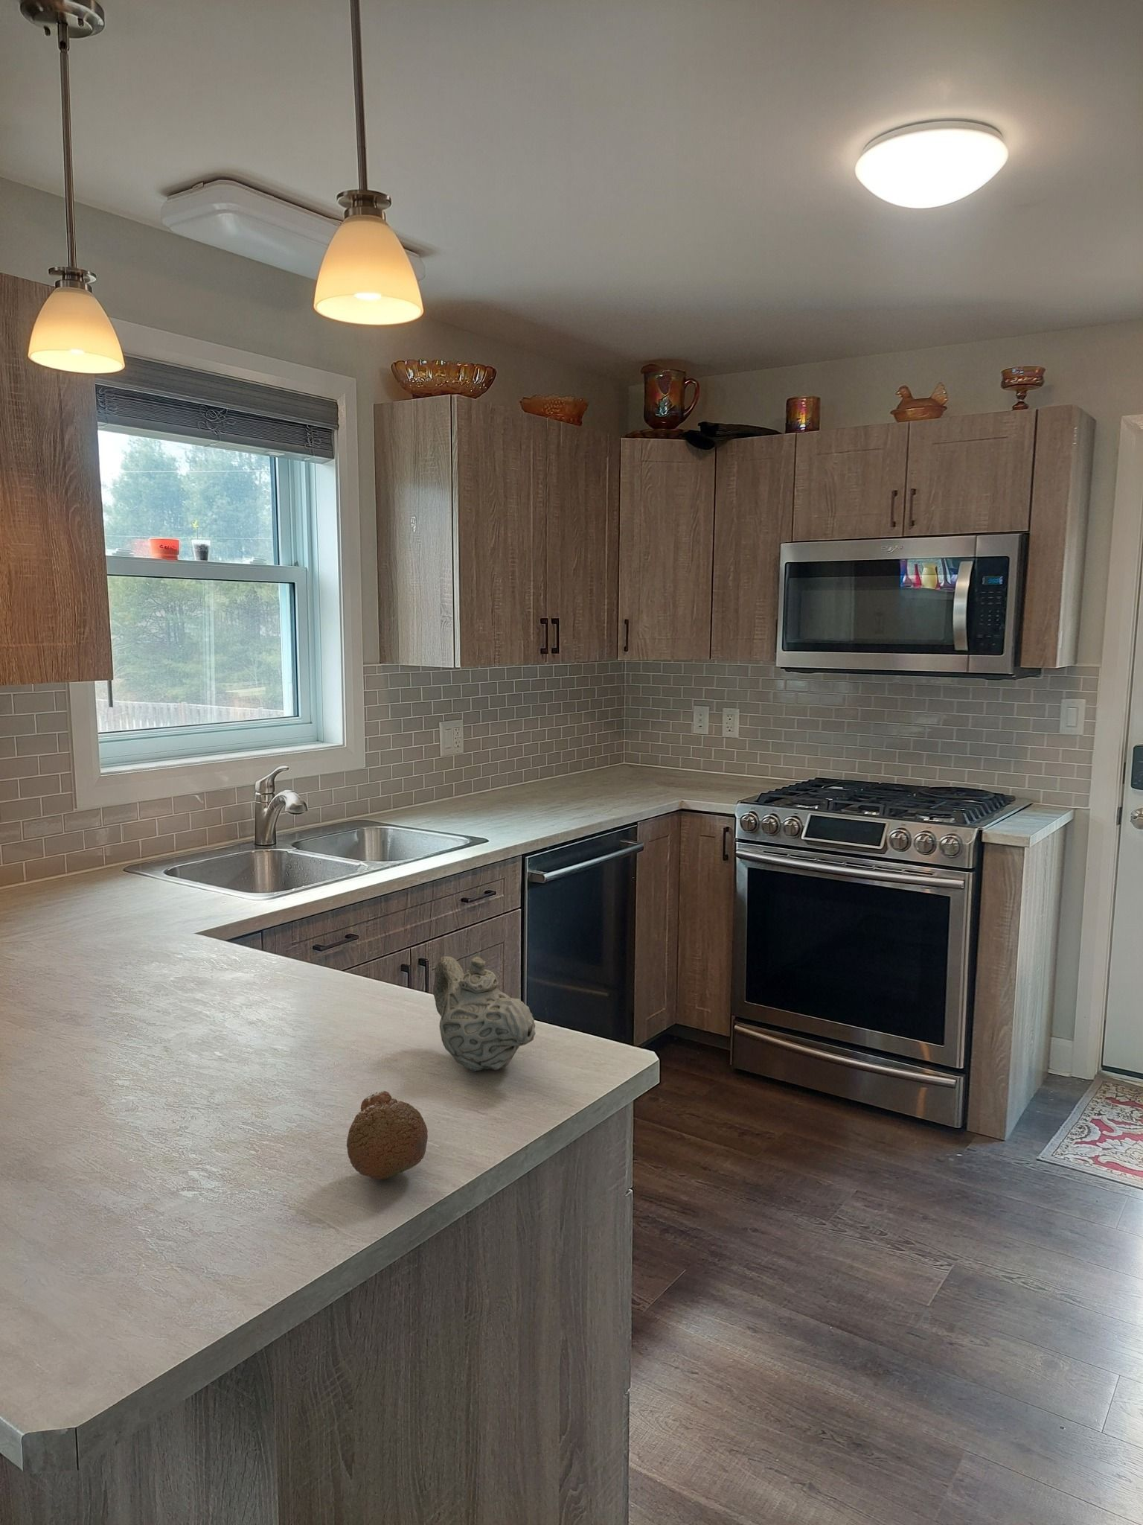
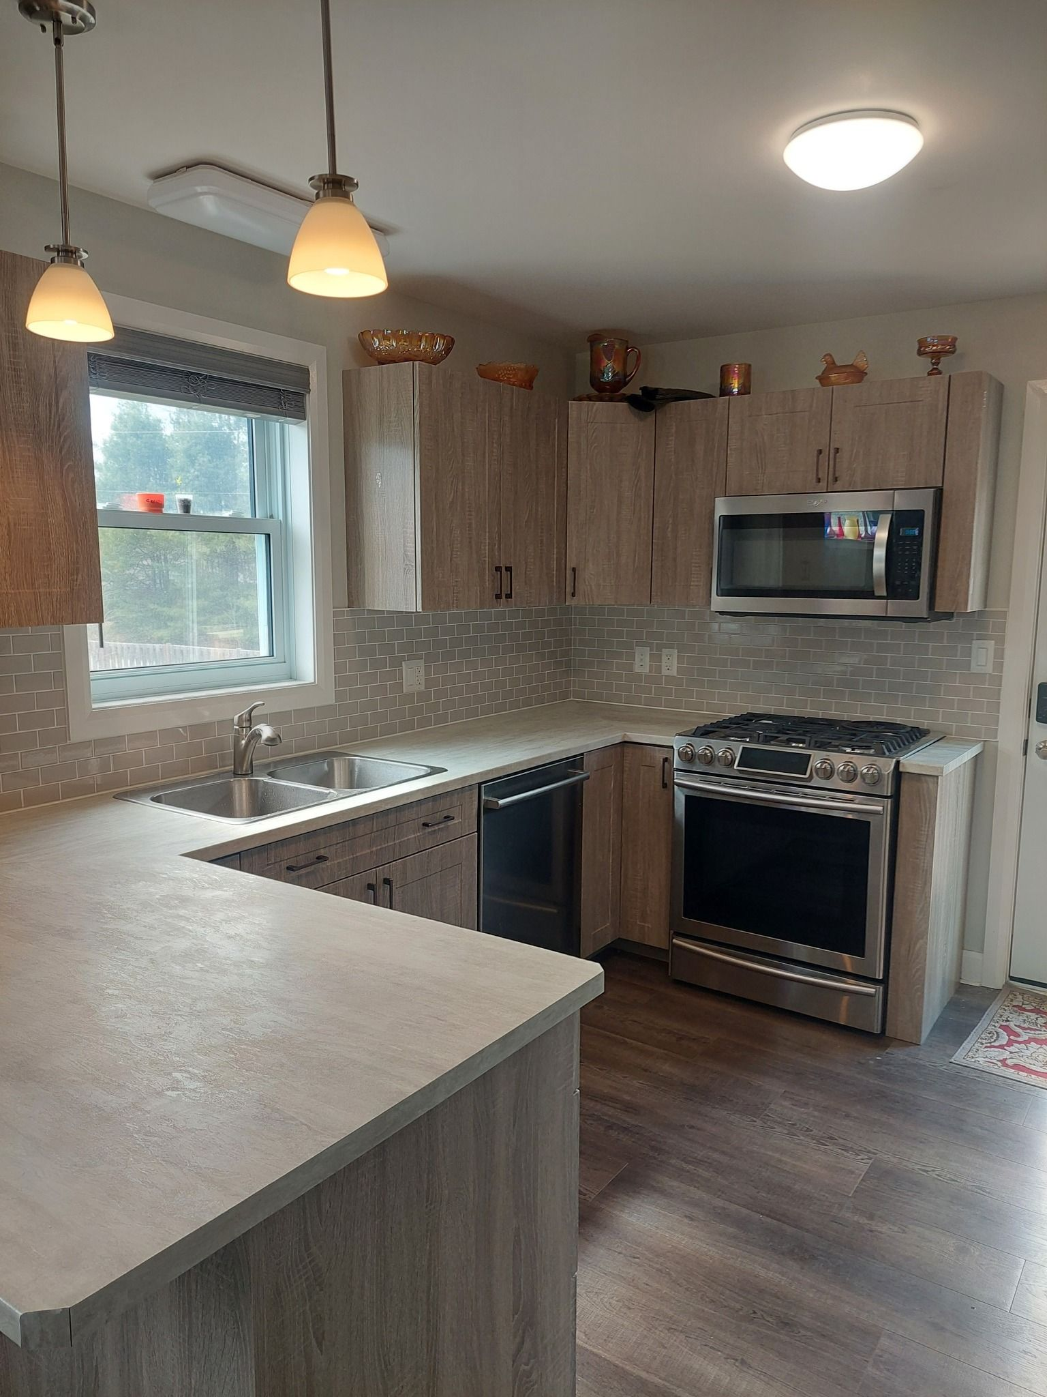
- teapot (479, 1009)
- fruit (387, 1138)
